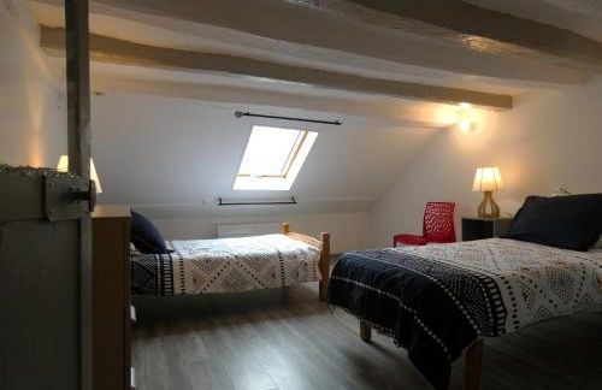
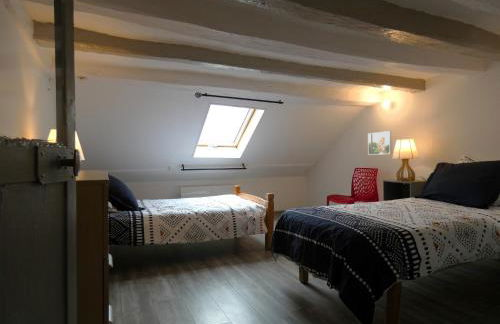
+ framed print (379, 143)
